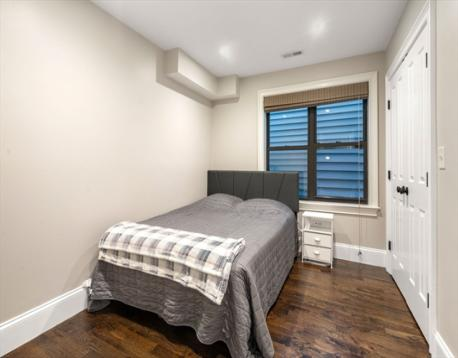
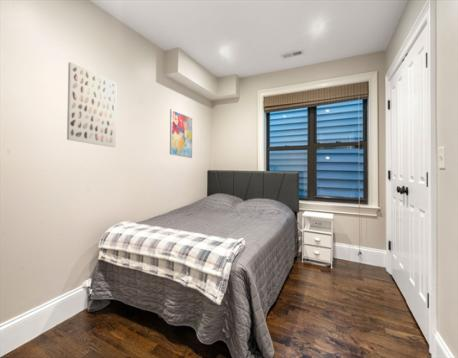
+ wall art (94, 108)
+ wall art (181, 135)
